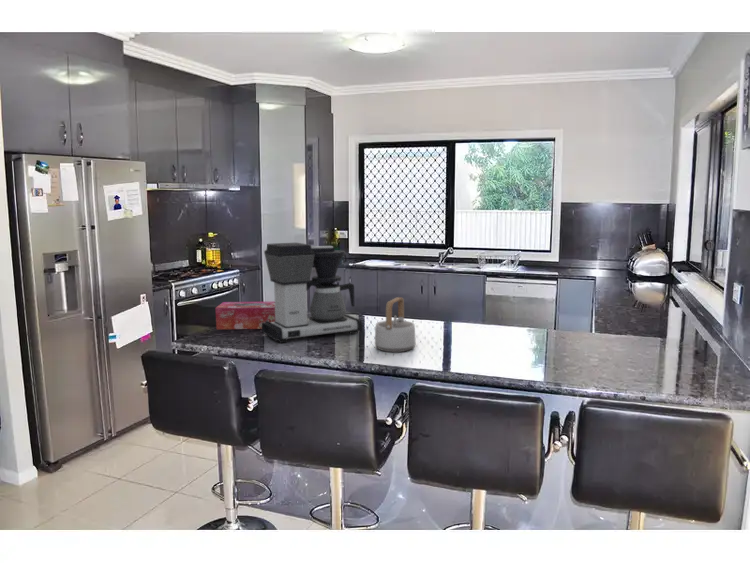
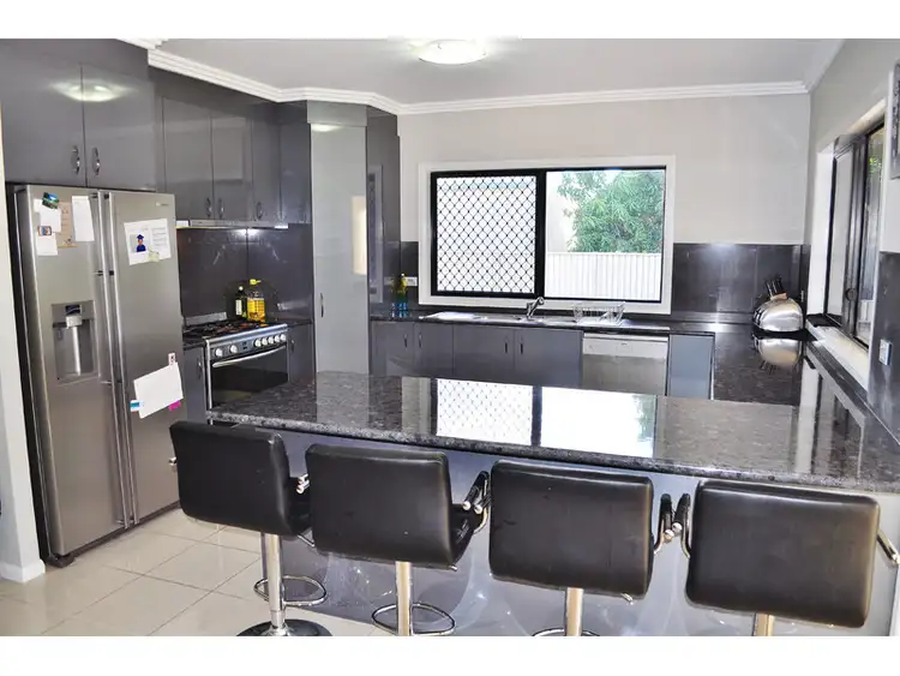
- tissue box (251, 315)
- coffee maker (315, 290)
- teapot (396, 322)
